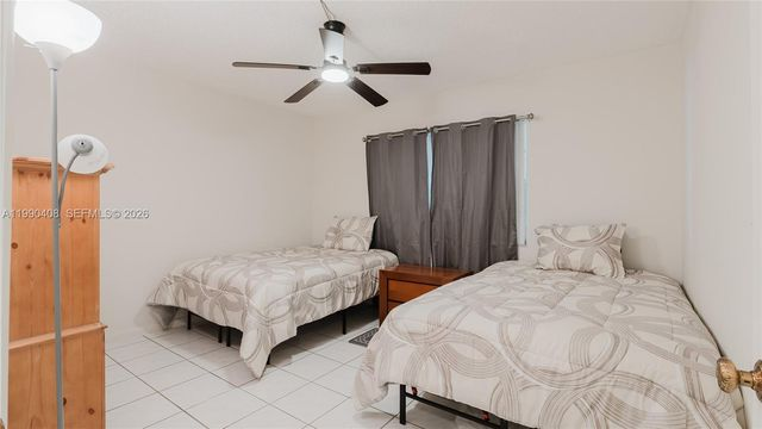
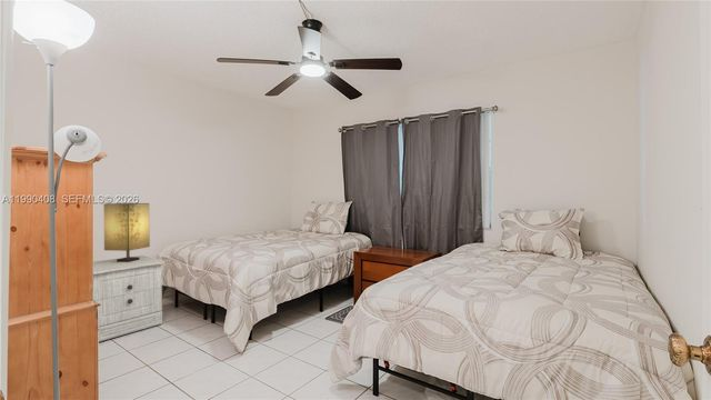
+ nightstand (119, 294)
+ table lamp (127, 231)
